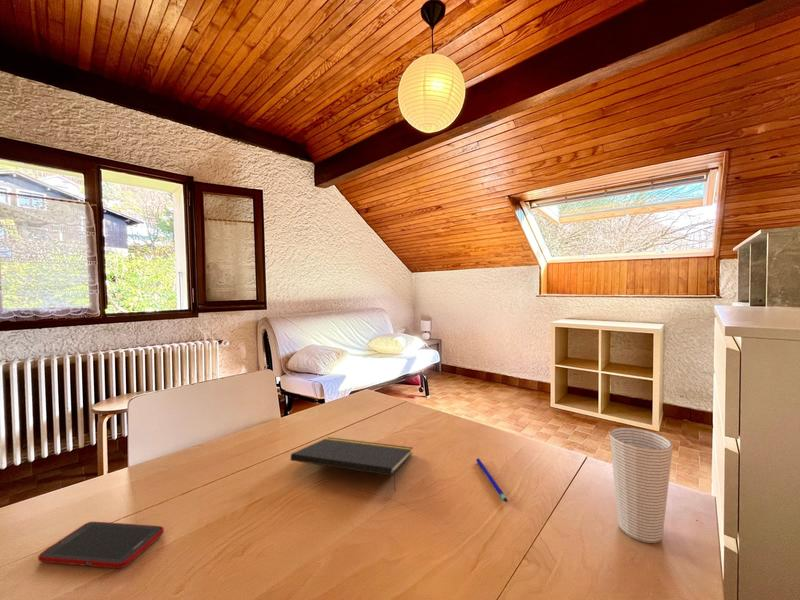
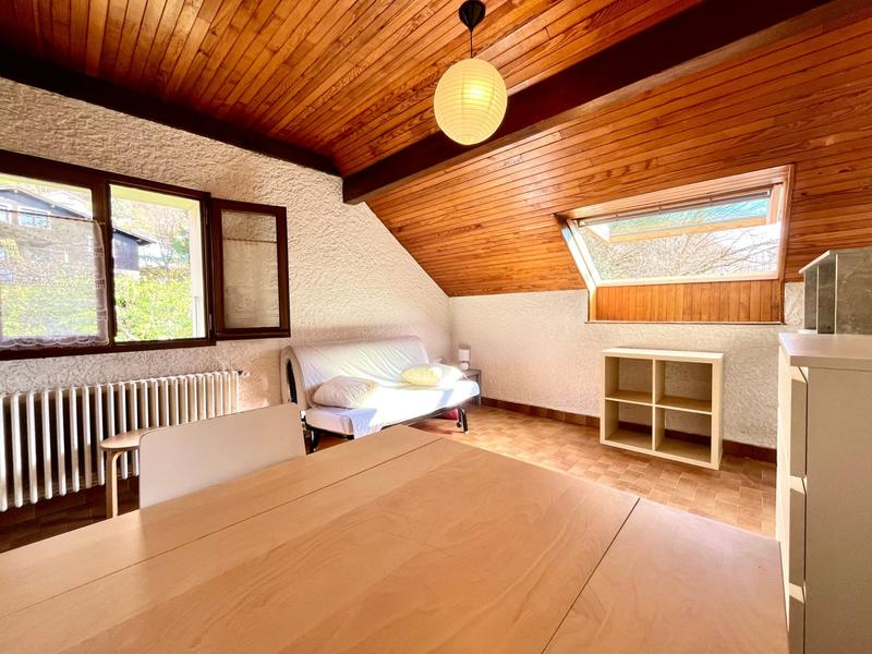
- cell phone (104, 543)
- cup (639, 484)
- pen (490, 478)
- notepad (355, 453)
